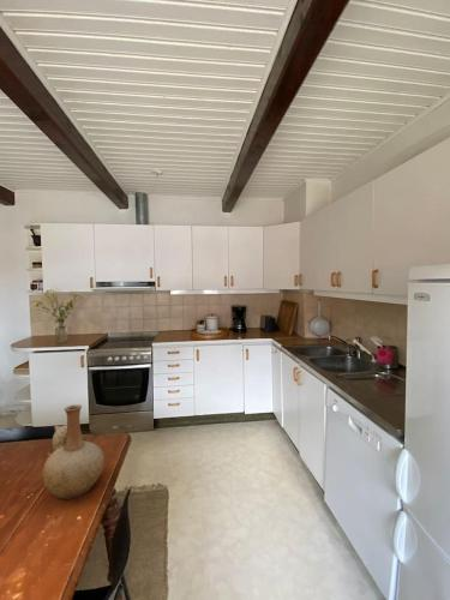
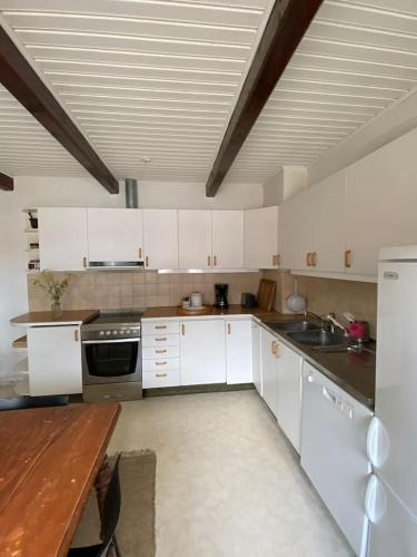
- vase (72, 444)
